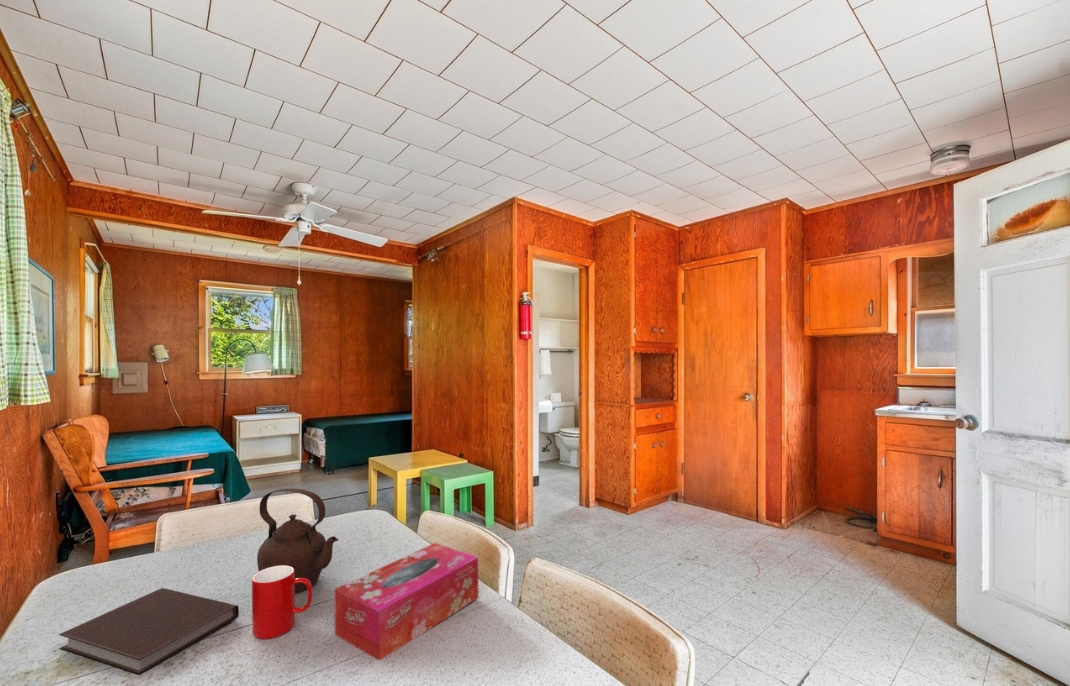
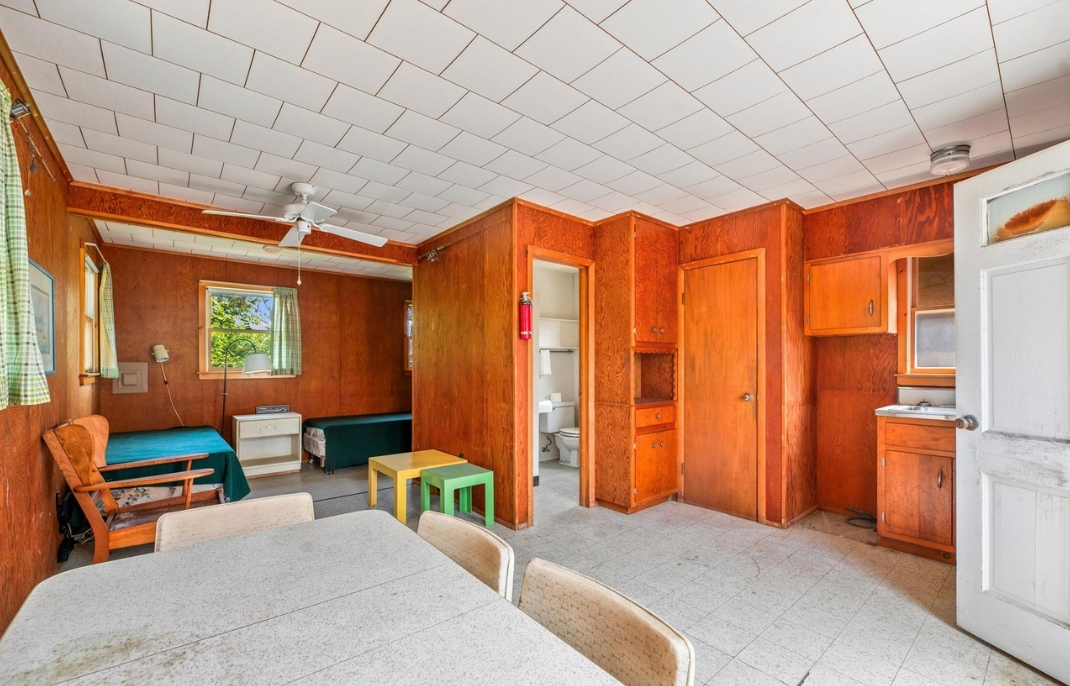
- notebook (153, 625)
- tissue box (411, 593)
- teapot (299, 537)
- cup (281, 601)
